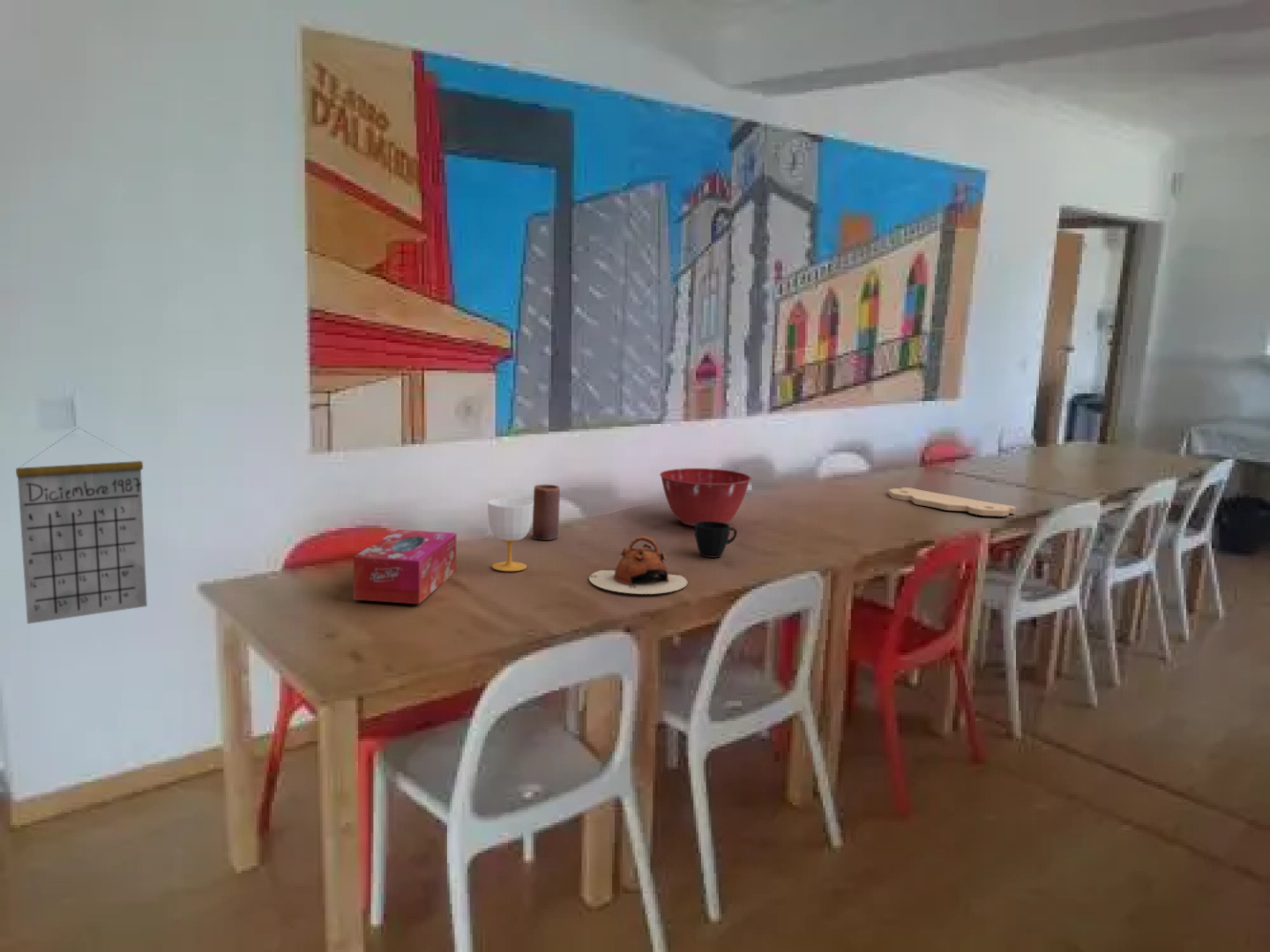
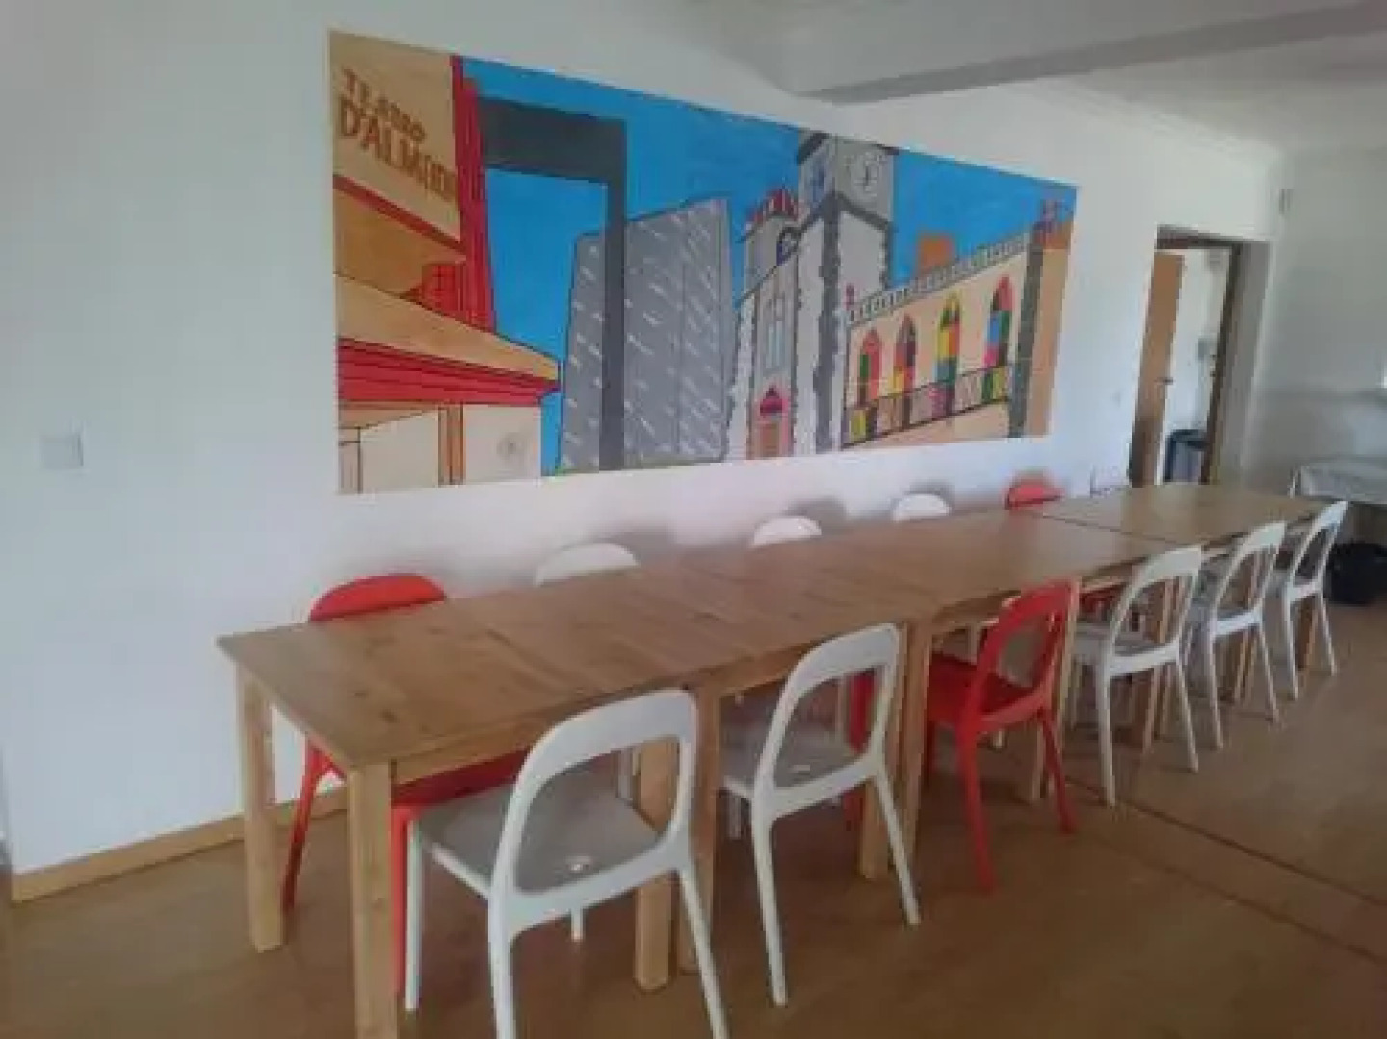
- candle (546, 511)
- mixing bowl (704, 499)
- cup (510, 534)
- calendar (84, 523)
- tissue box (407, 564)
- teapot (639, 558)
- cup (713, 539)
- cutting board (945, 502)
